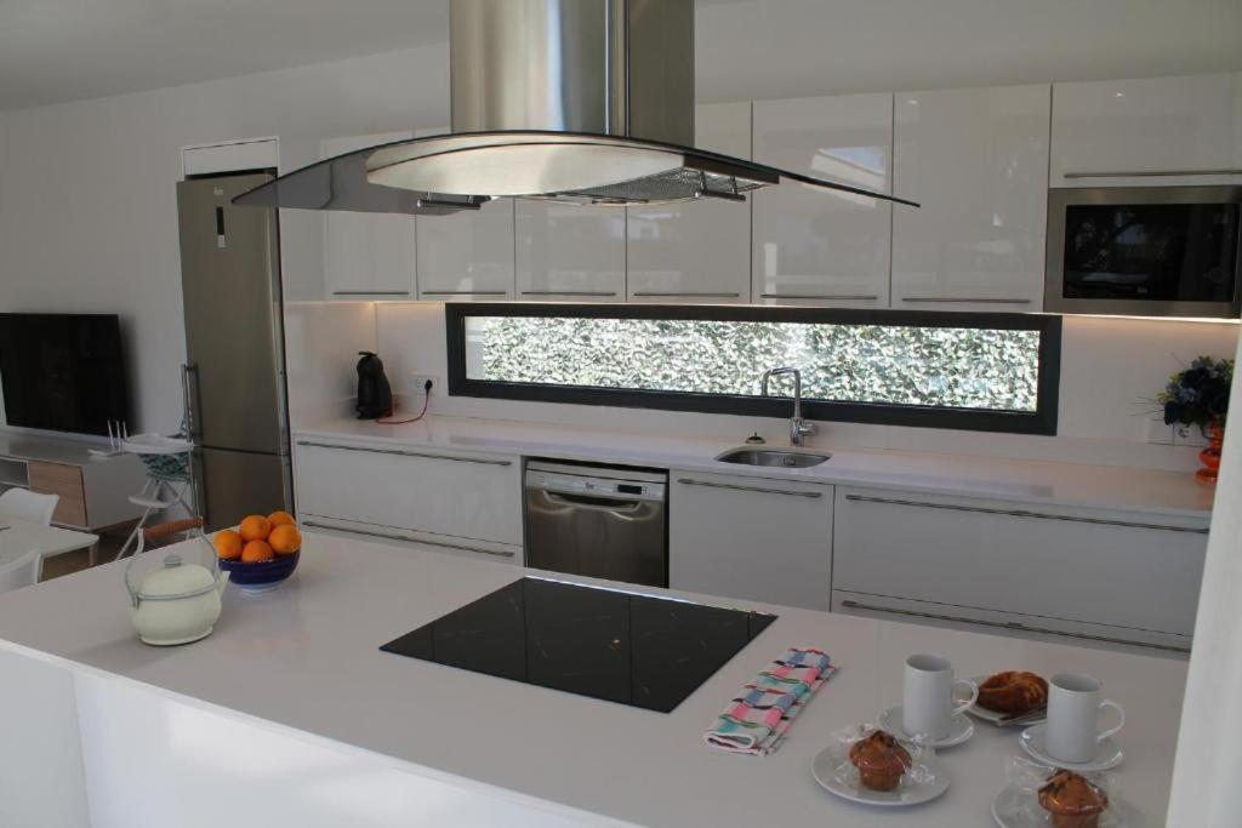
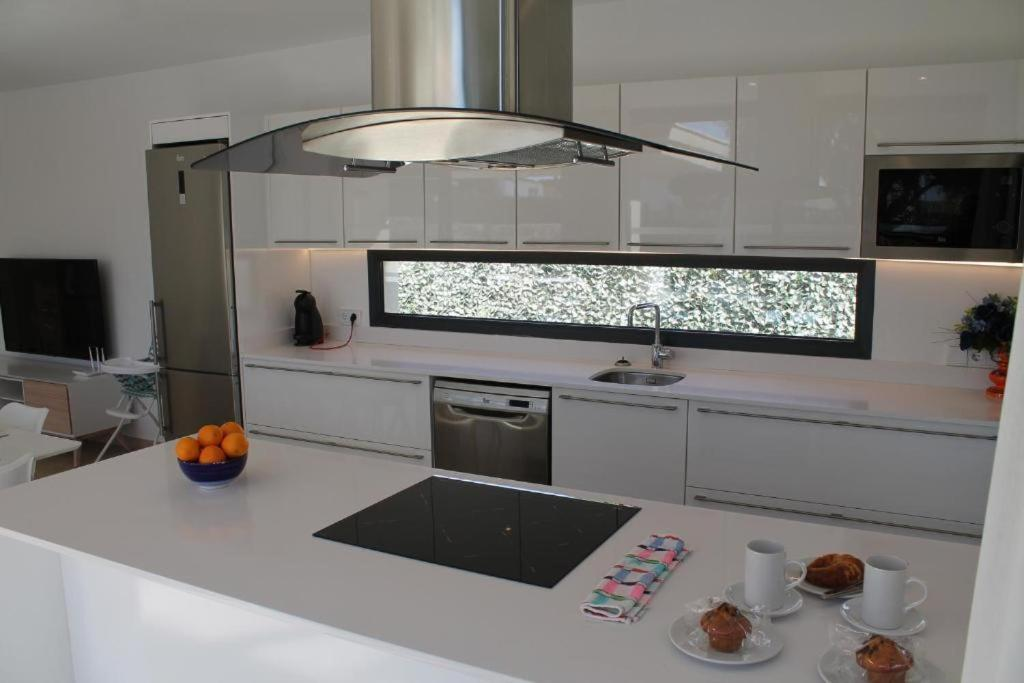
- kettle (180, 576)
